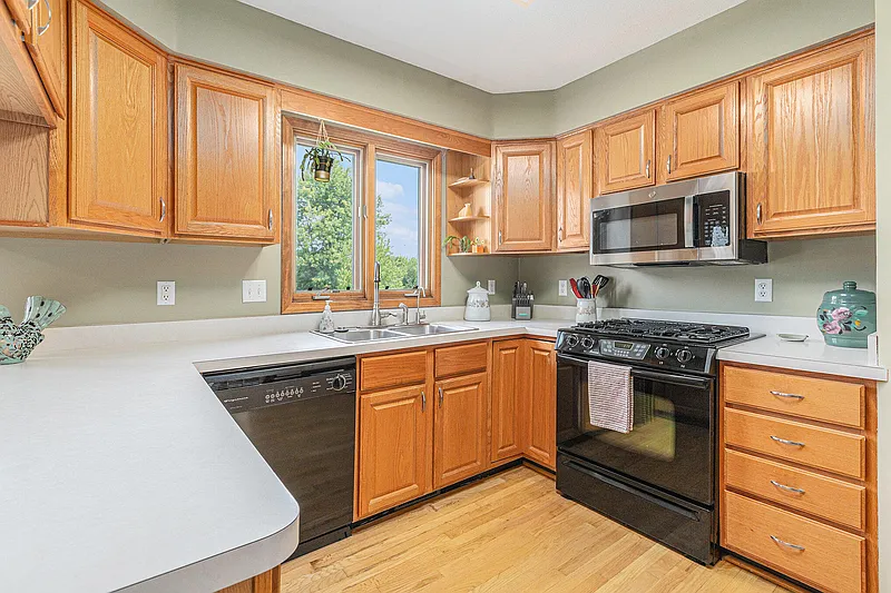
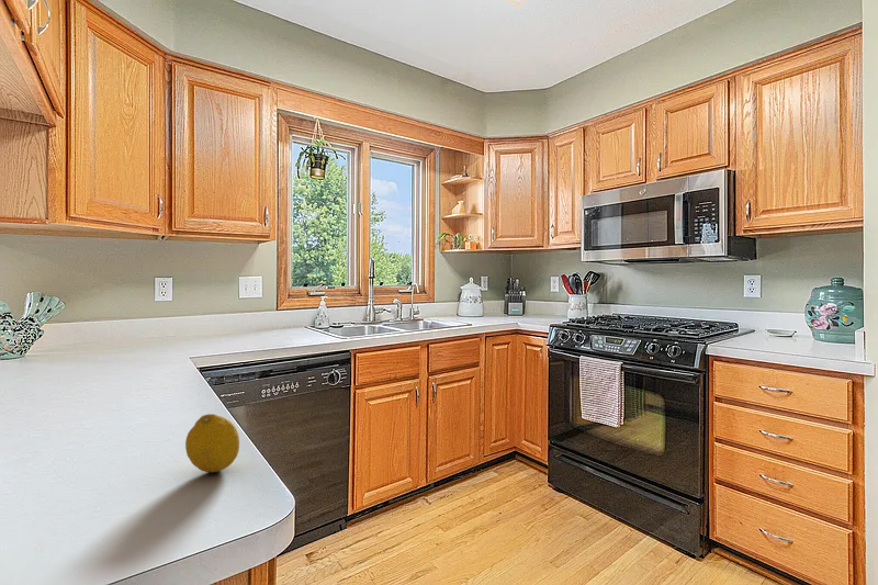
+ fruit (213, 441)
